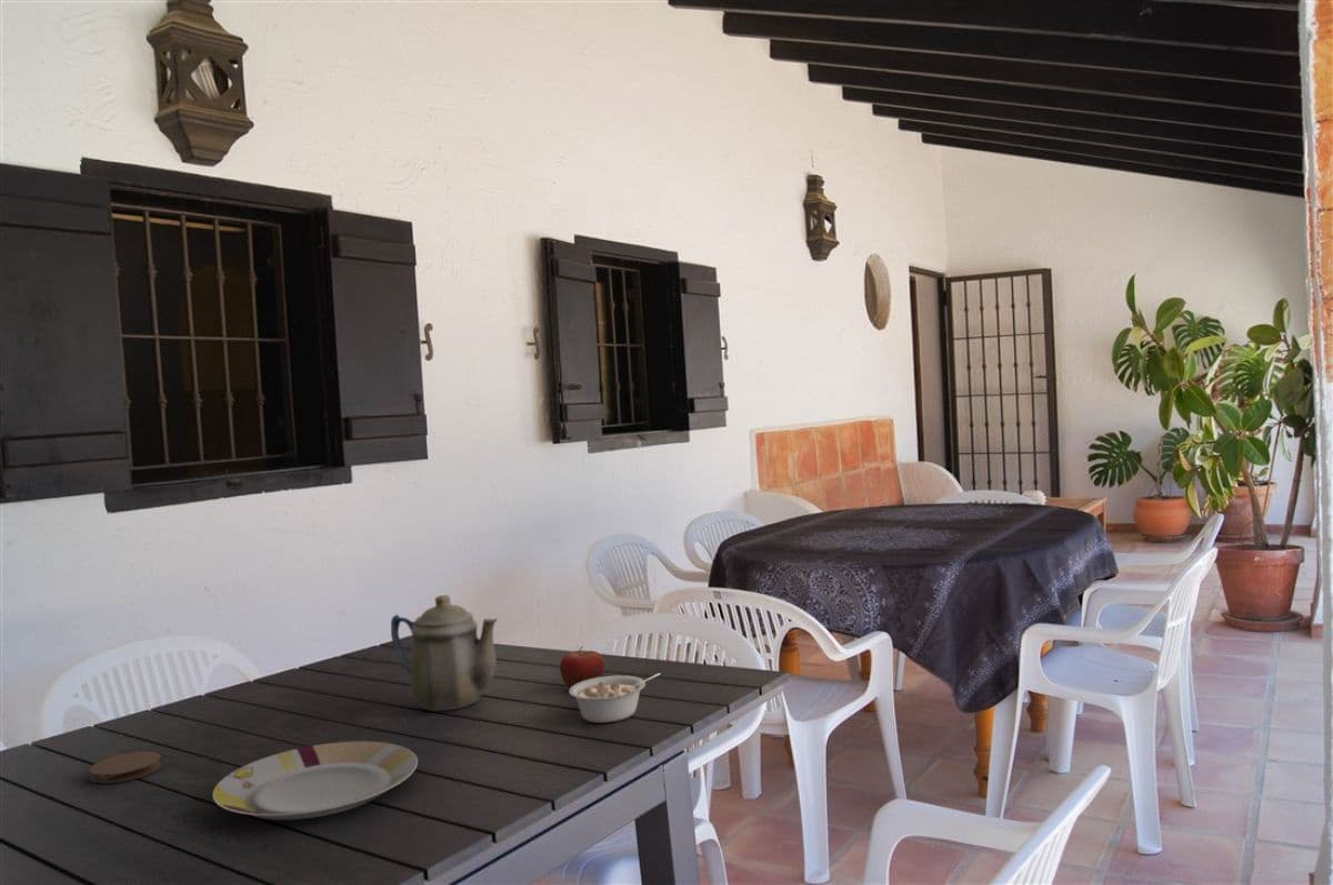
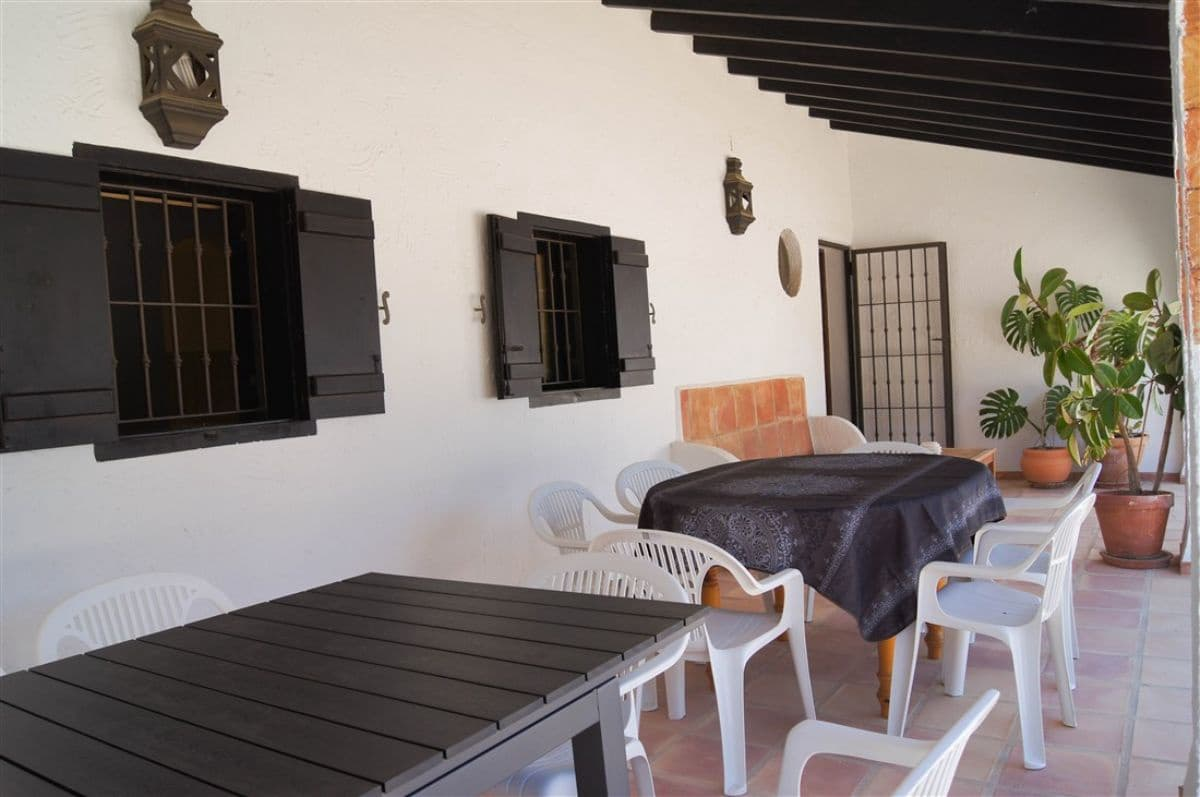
- coaster (126, 766)
- fruit (582, 666)
- teapot (445, 648)
- legume (610, 696)
- plate (318, 782)
